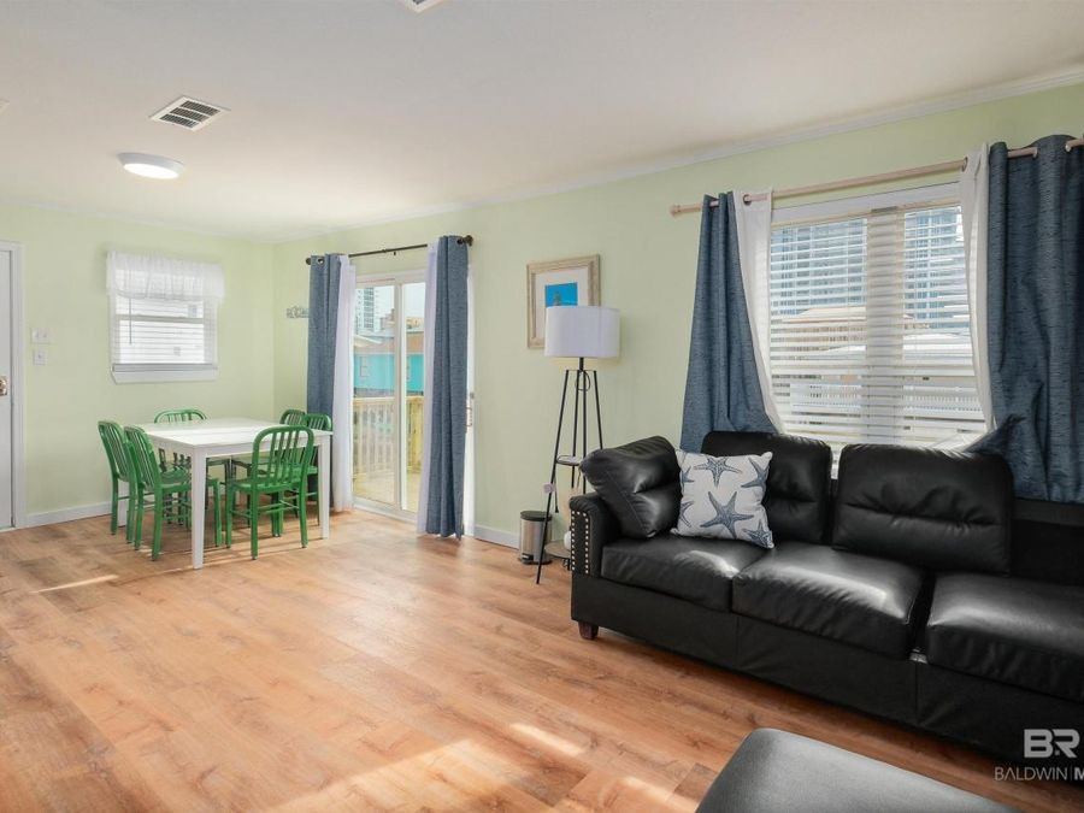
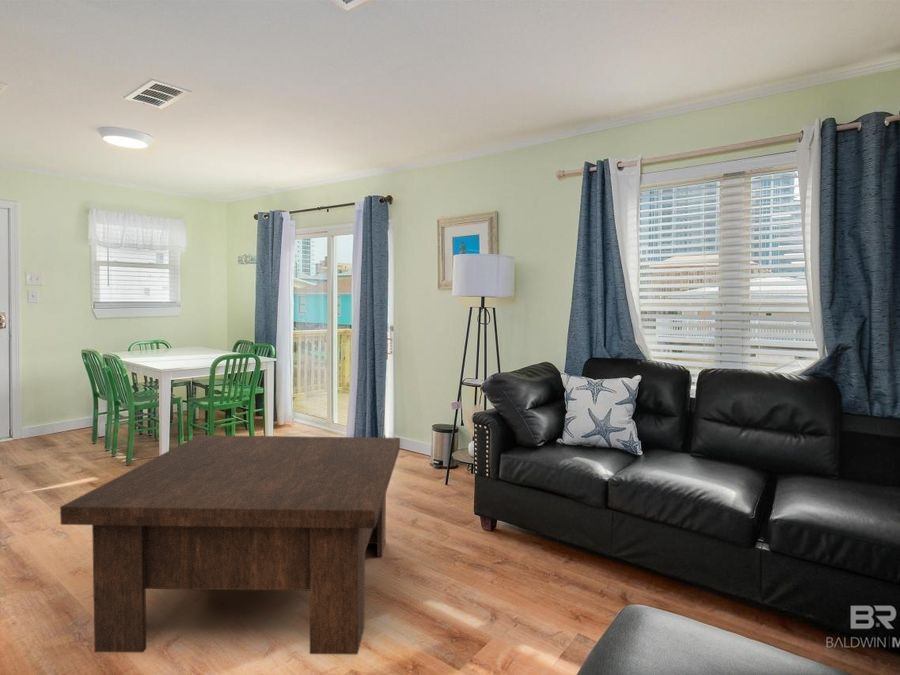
+ coffee table (268, 525)
